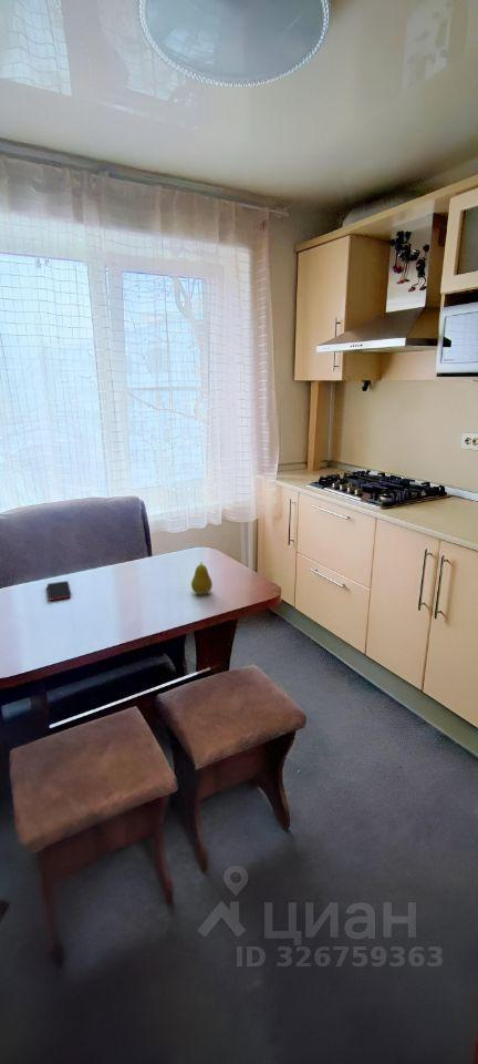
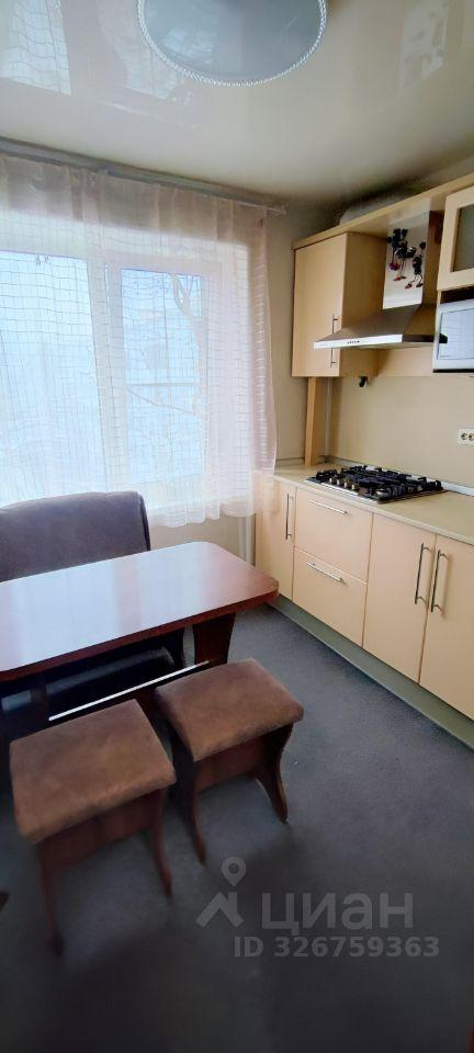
- fruit (201, 576)
- smartphone (59, 590)
